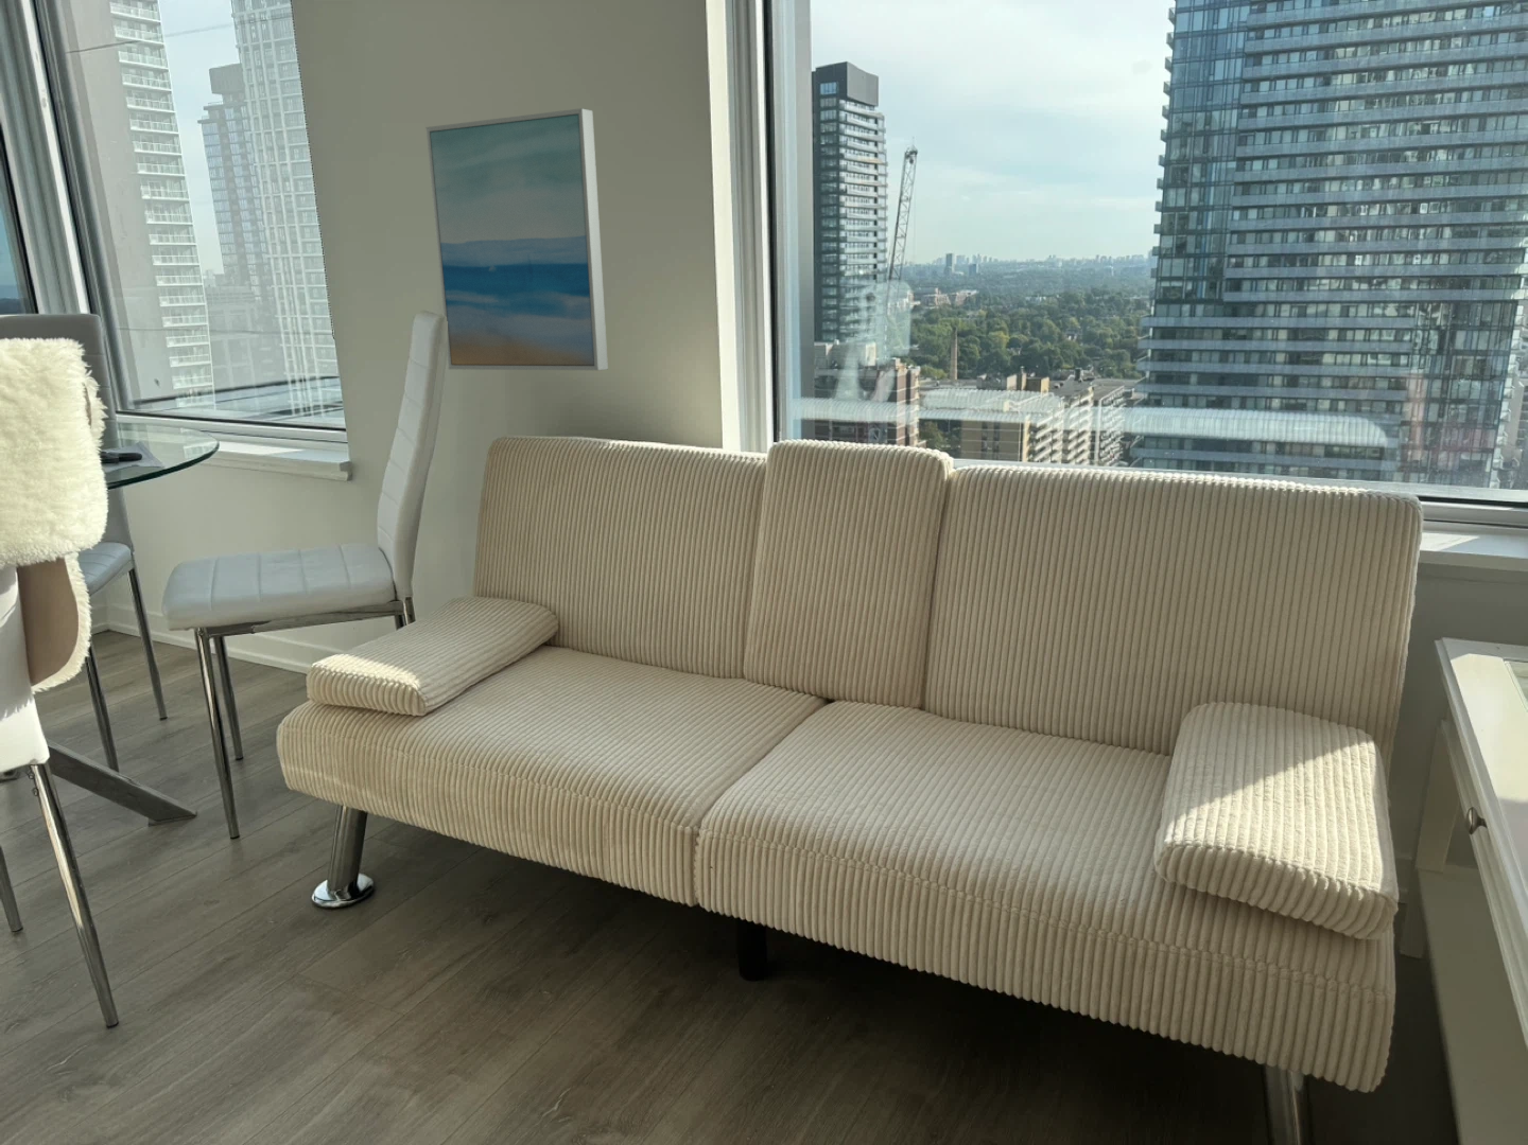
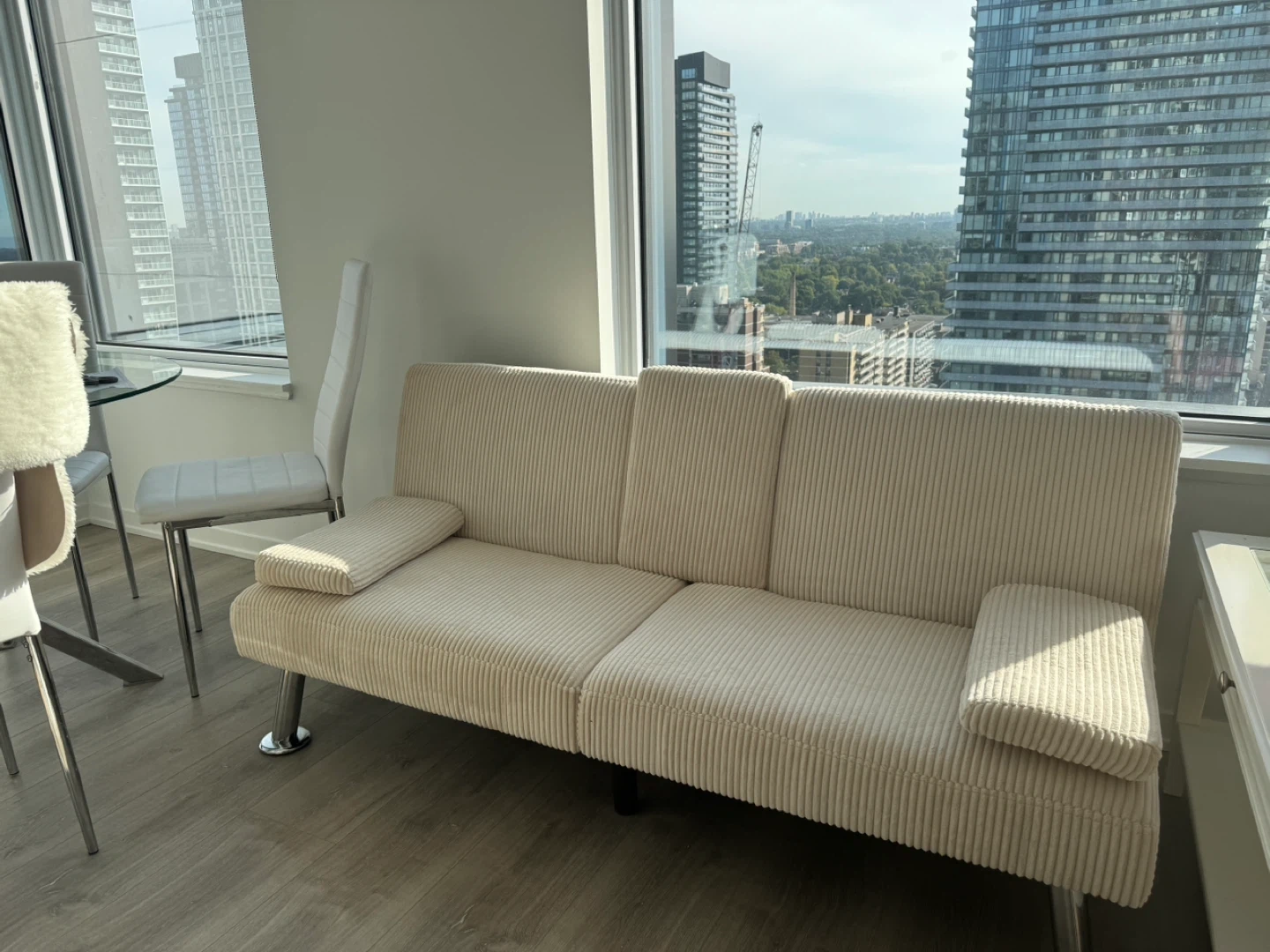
- wall art (516, 247)
